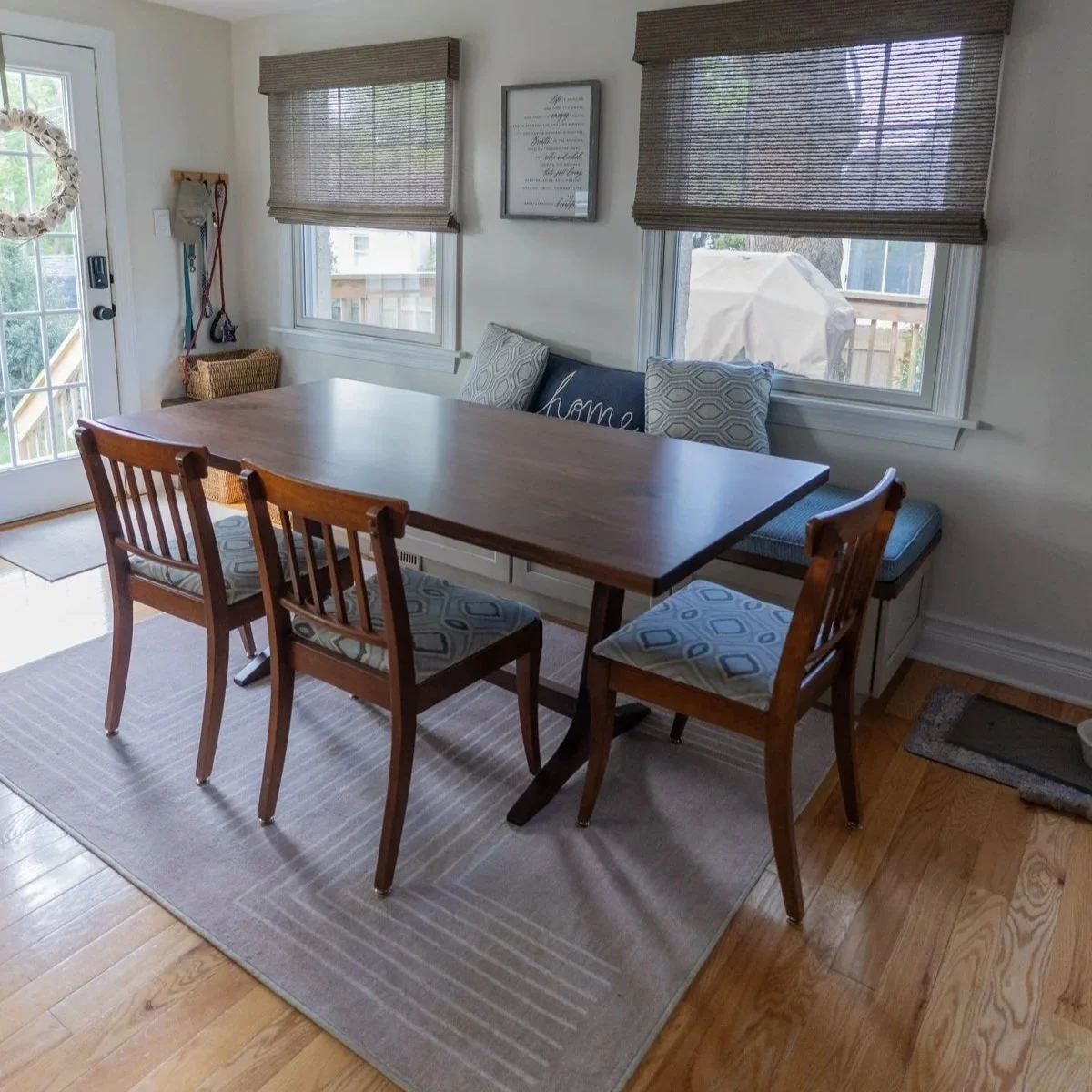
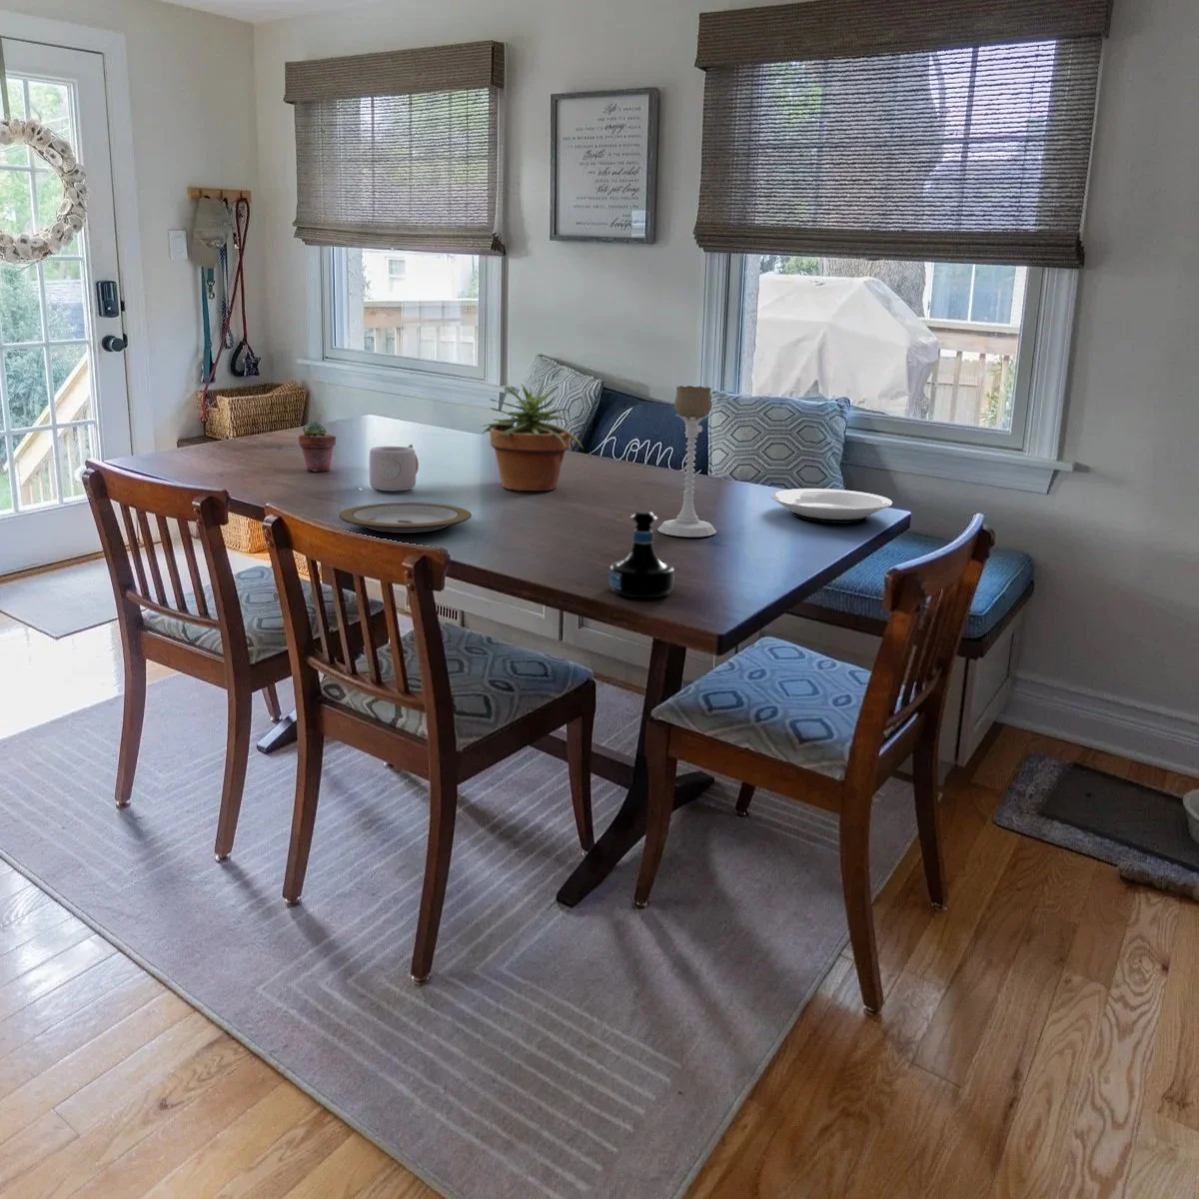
+ candle holder (690, 460)
+ plate (829, 506)
+ potted plant (534, 435)
+ potted succulent (316, 445)
+ mug (394, 467)
+ plate (405, 518)
+ tequila bottle (642, 551)
